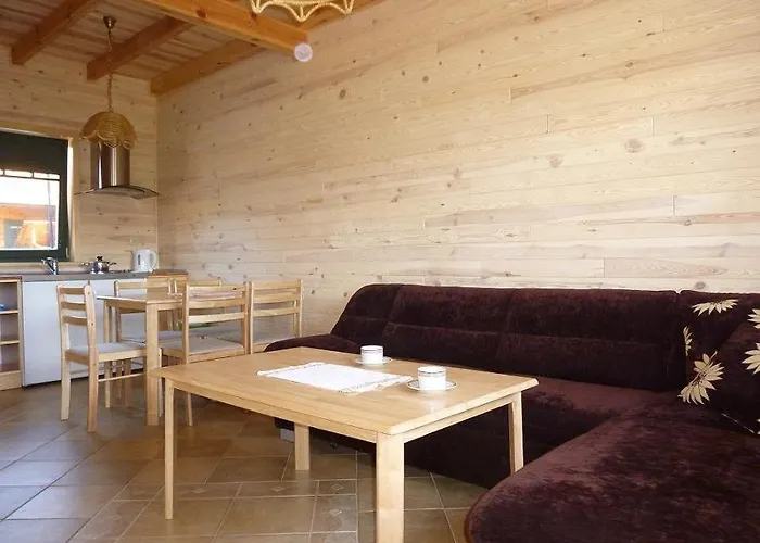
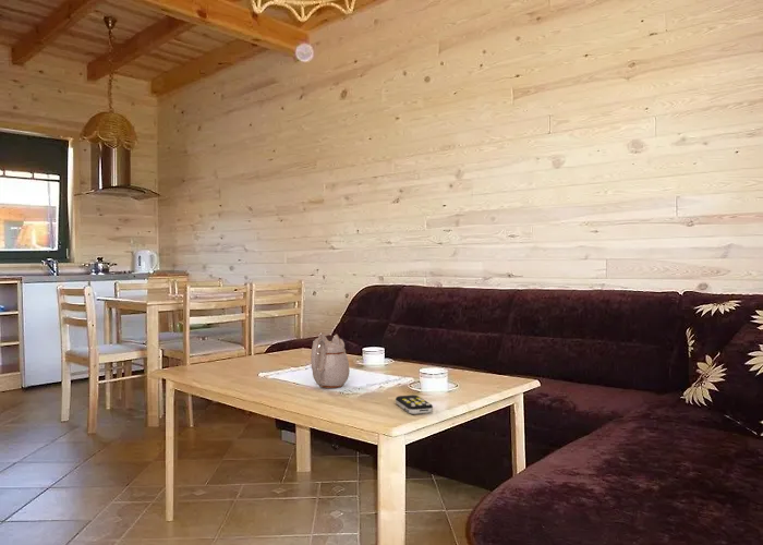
+ teapot (329, 360)
+ remote control (413, 403)
